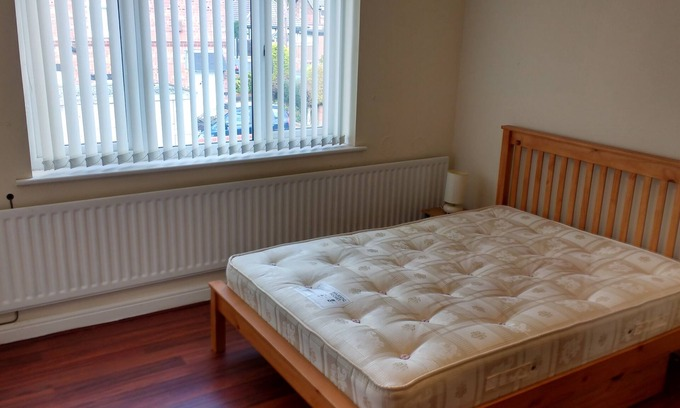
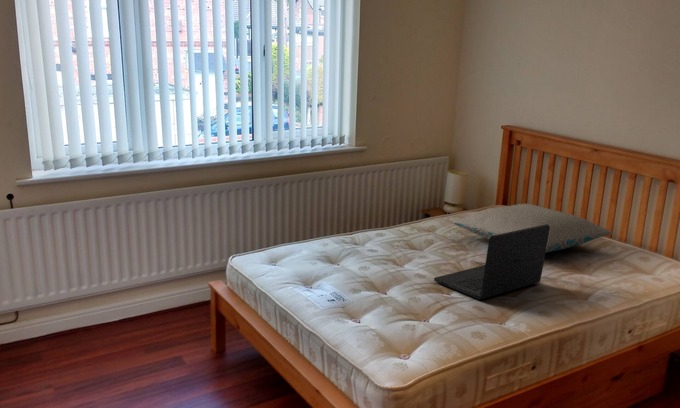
+ pillow (530, 226)
+ laptop (490, 253)
